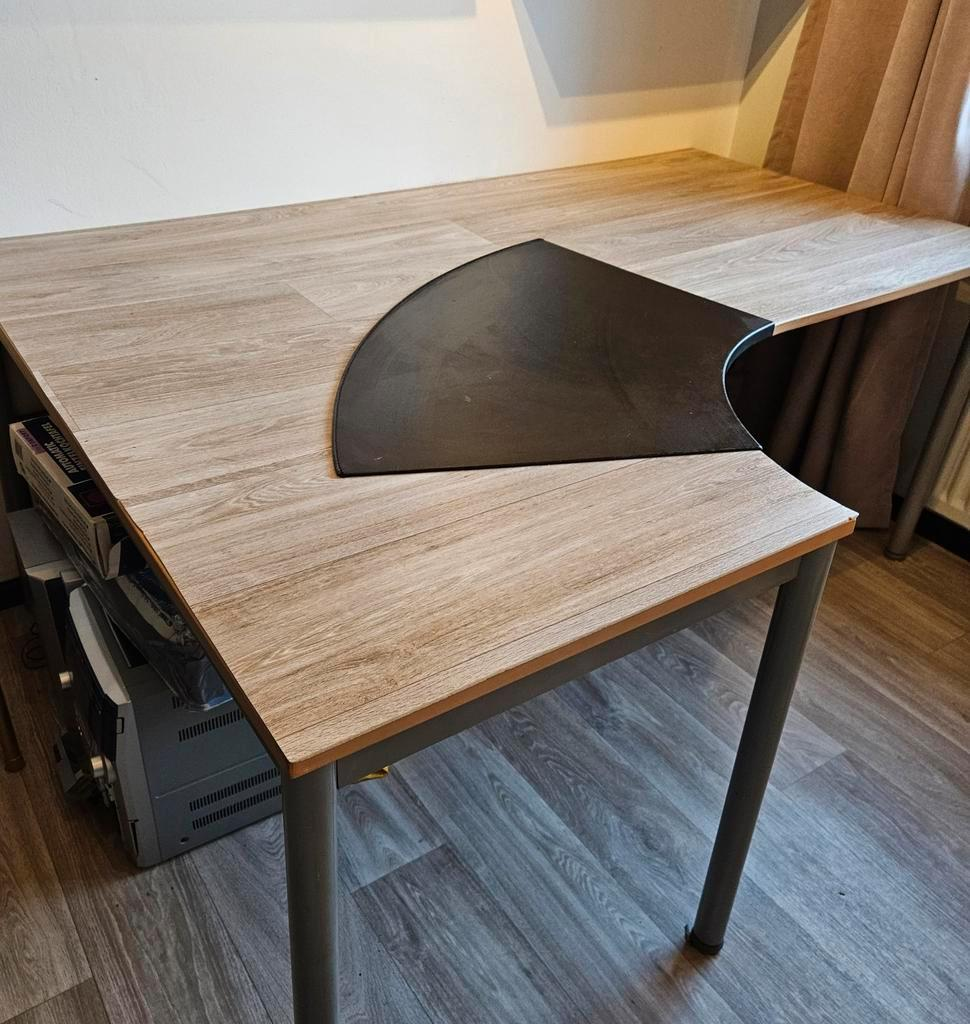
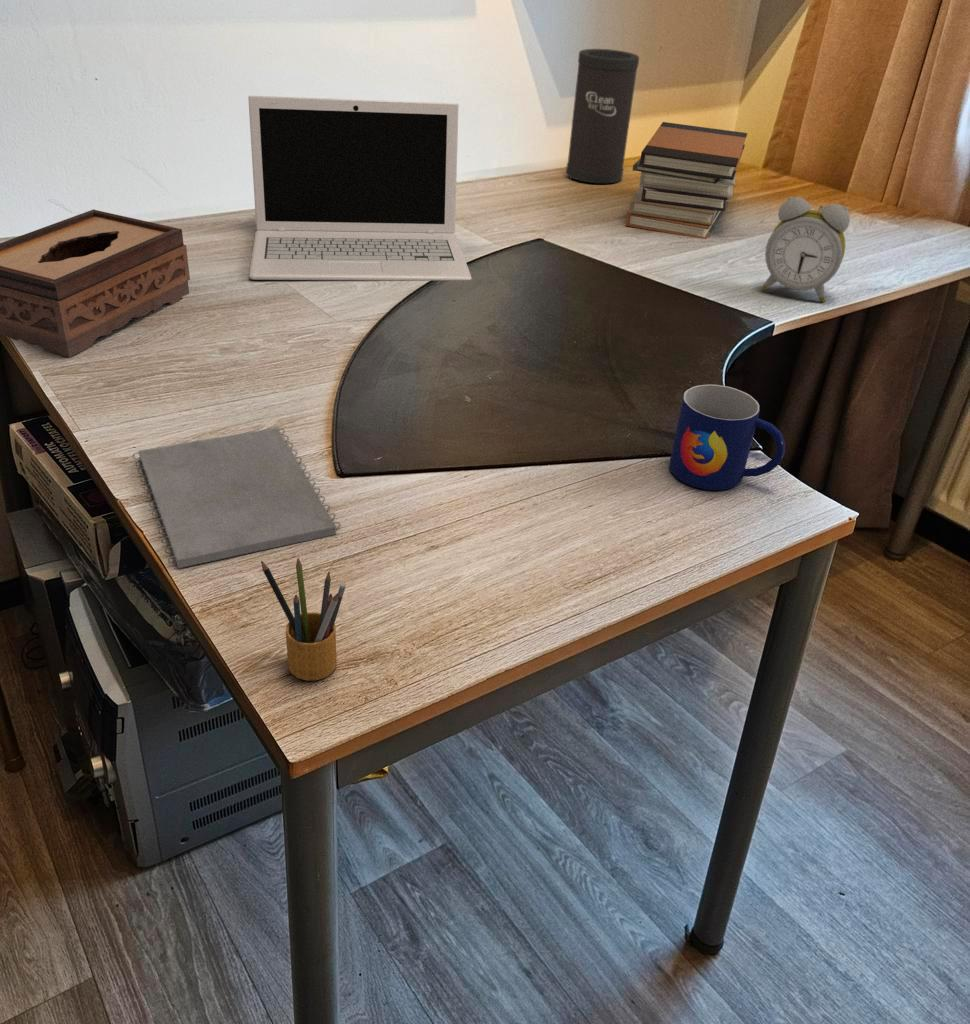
+ mug (729, 441)
+ pencil box (306, 618)
+ laptop (358, 188)
+ speaker (601, 118)
+ alarm clock (806, 247)
+ tissue box (82, 278)
+ book stack (687, 178)
+ notepad (233, 490)
